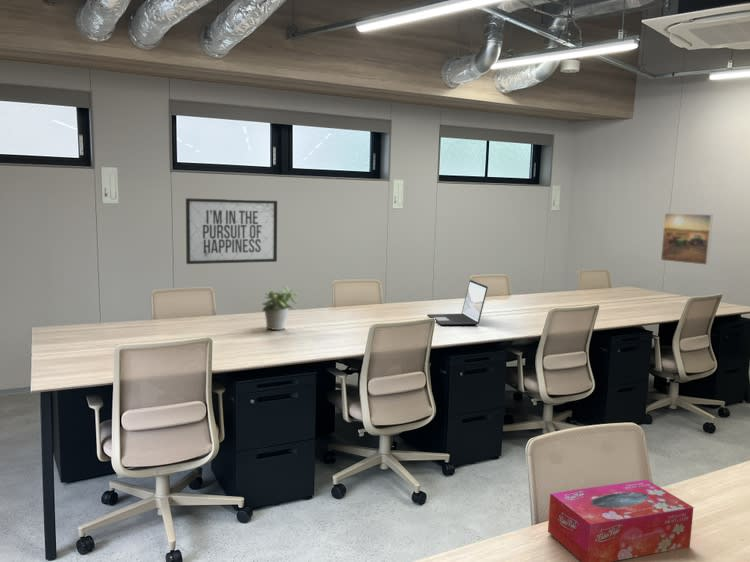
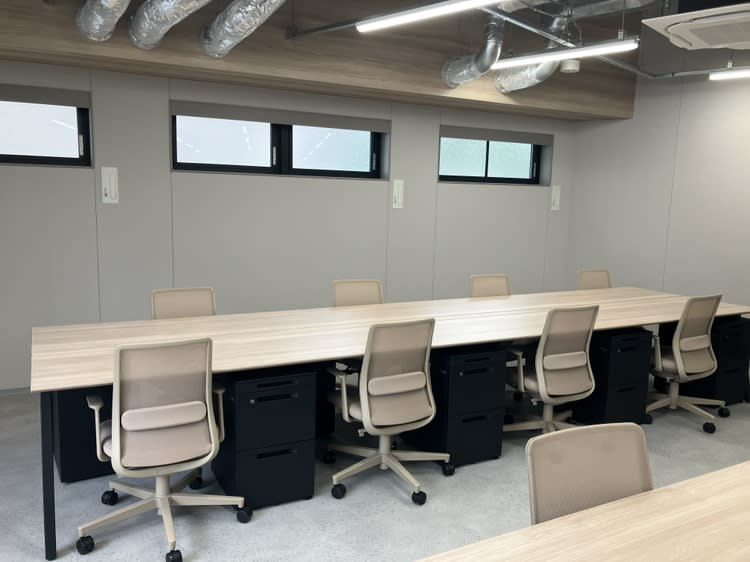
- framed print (685, 238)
- potted plant (280, 308)
- tissue box (619, 519)
- laptop (464, 301)
- mirror (233, 231)
